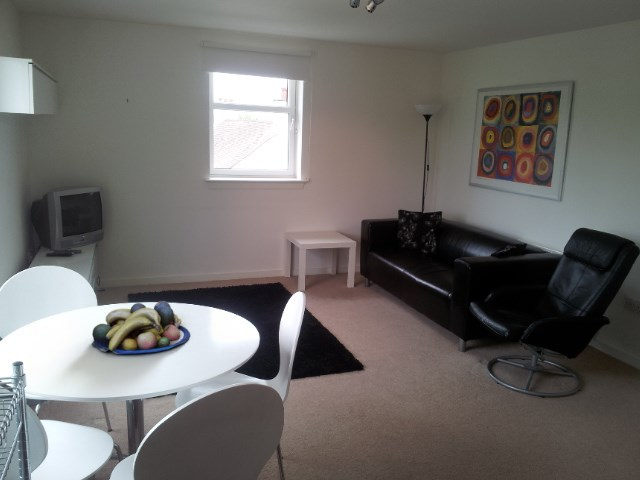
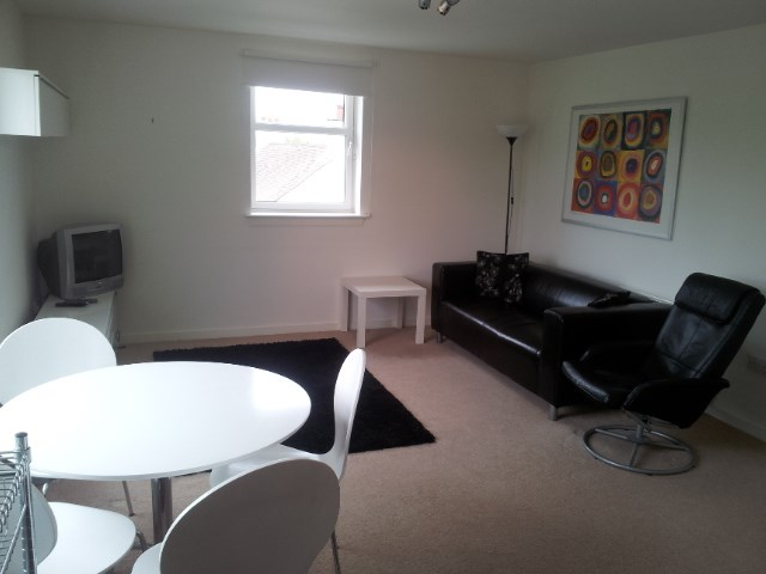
- fruit bowl (143, 322)
